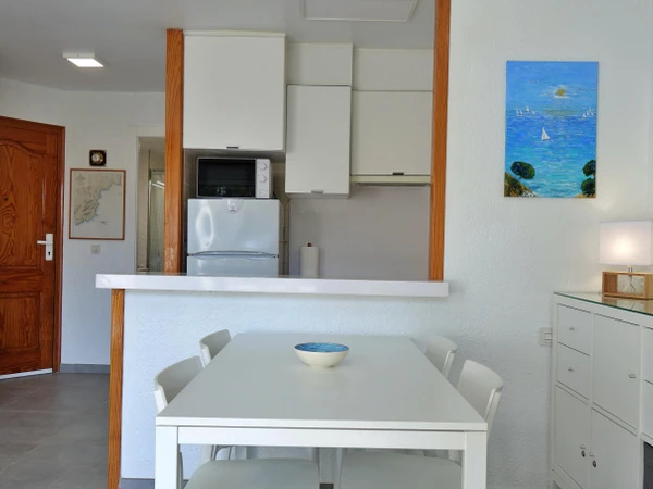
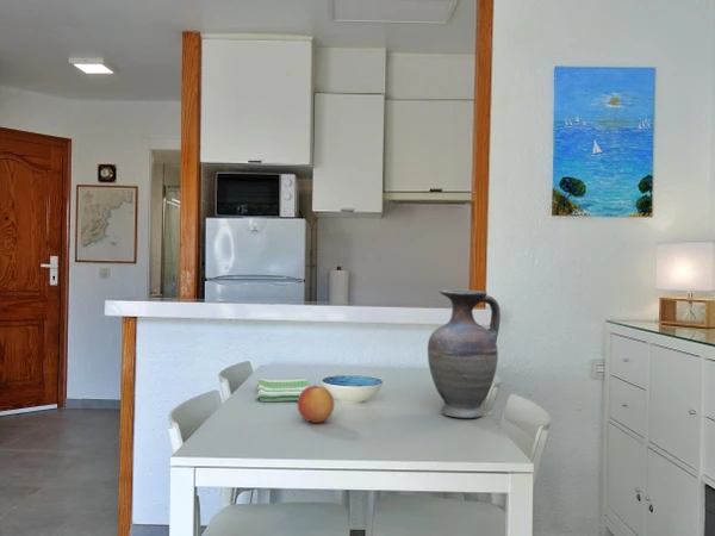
+ dish towel (284, 388)
+ vase (462, 351)
+ apple (315, 401)
